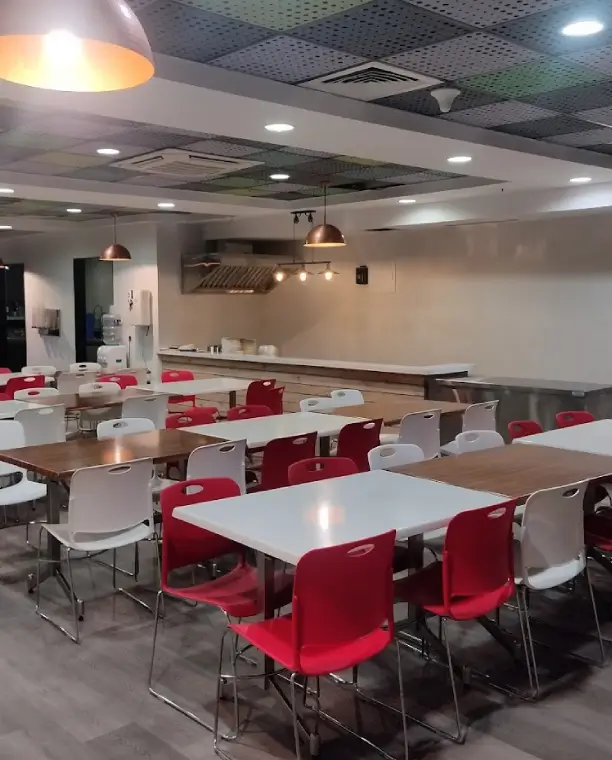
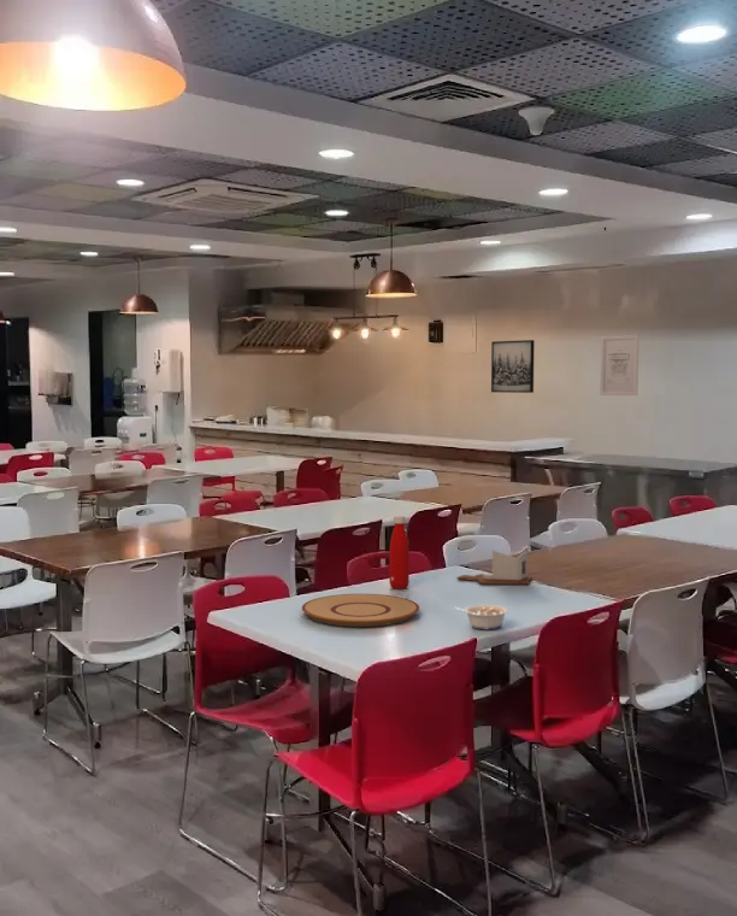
+ wall art (512, 366)
+ plate (360, 609)
+ legume (484, 616)
+ wall art (619, 365)
+ bottle (399, 551)
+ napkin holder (497, 564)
